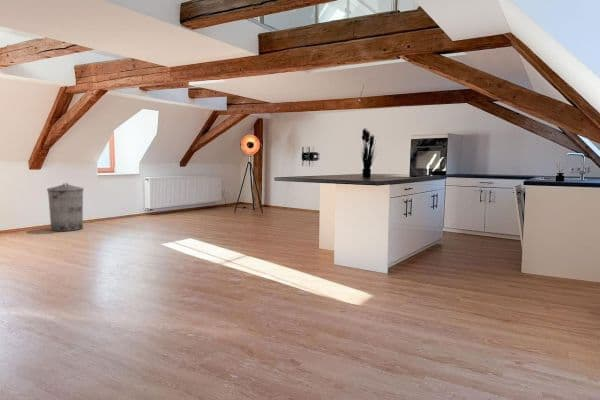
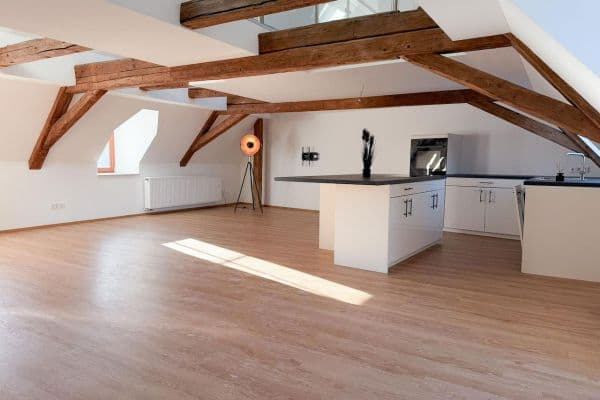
- trash can (66, 206)
